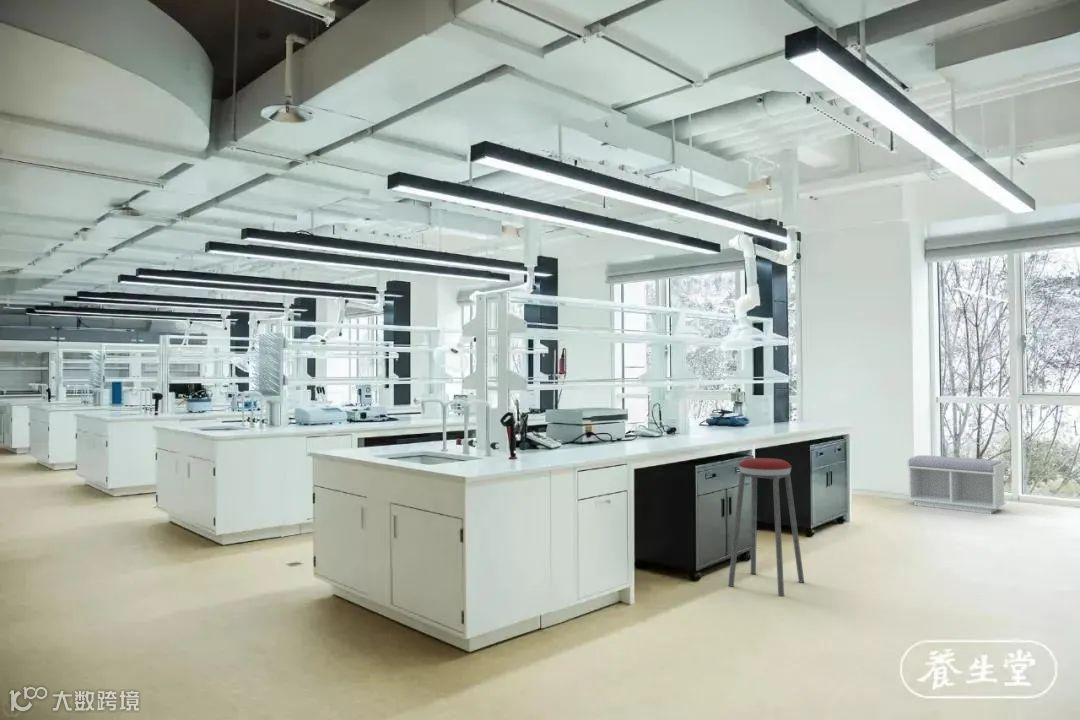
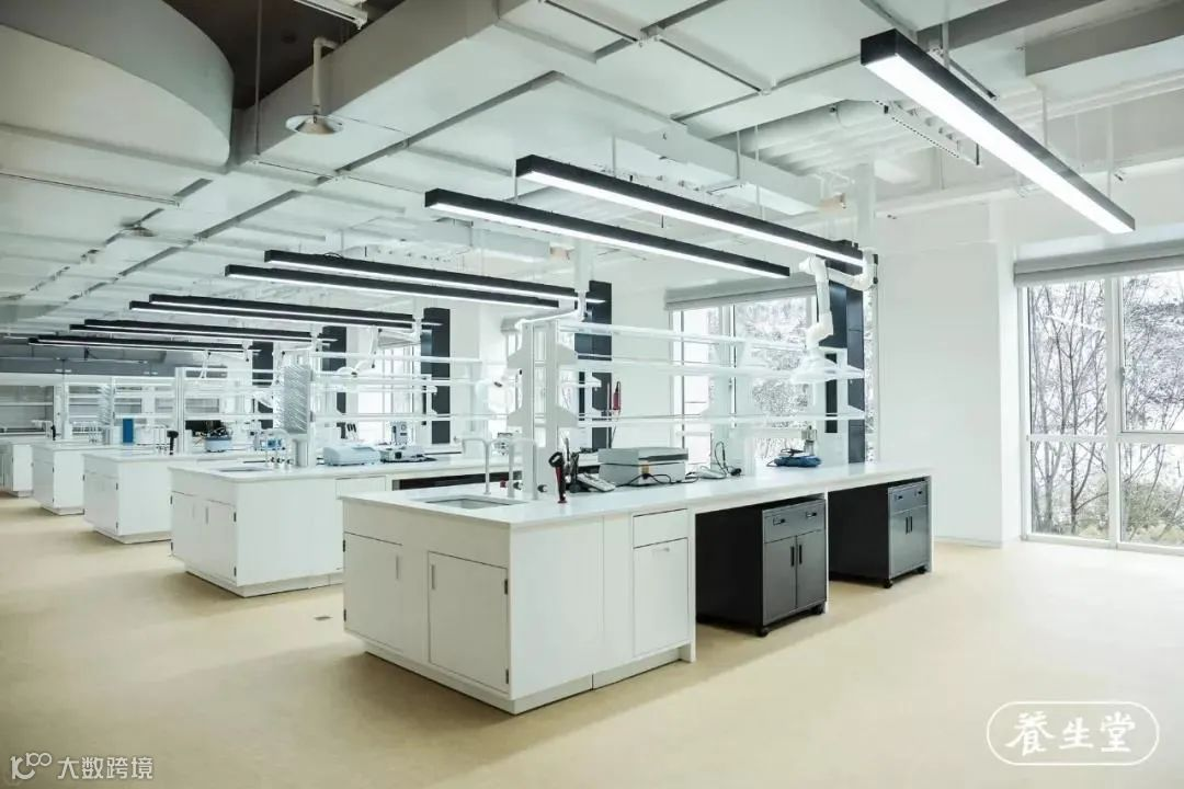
- bench (955, 482)
- music stool (756, 521)
